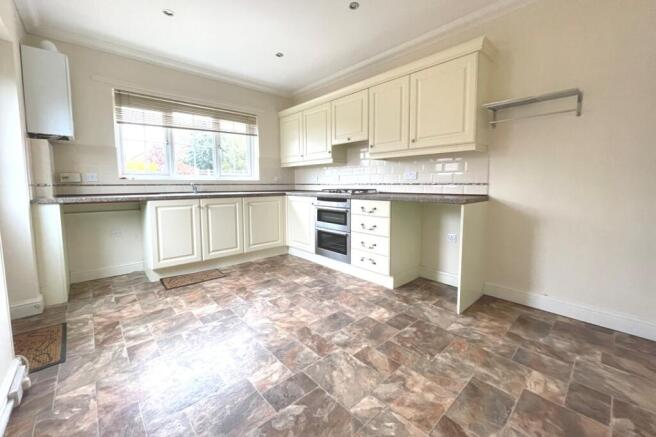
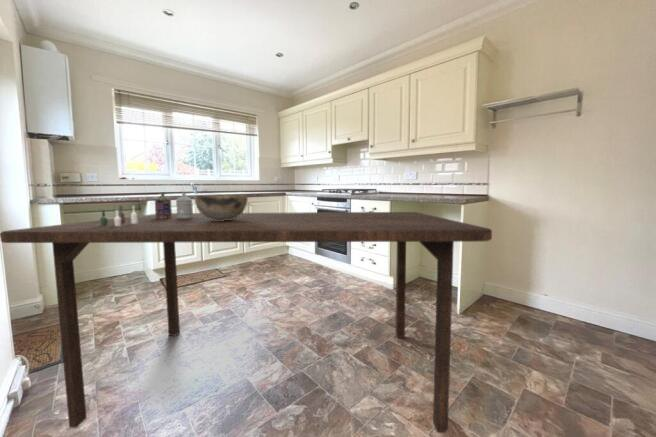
+ decorative bowl (222, 207)
+ dining table (272, 241)
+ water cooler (155, 206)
